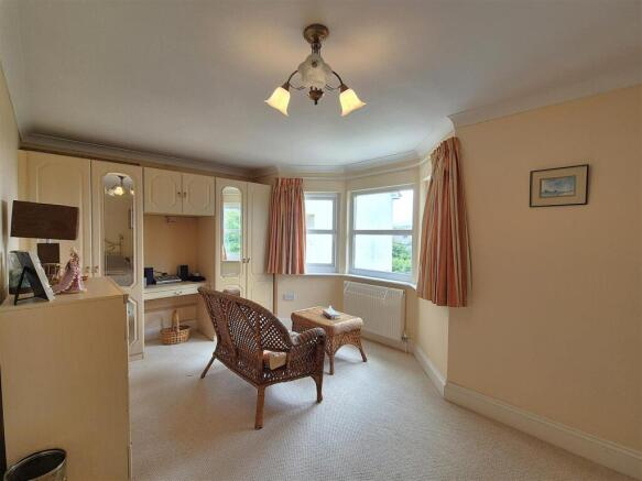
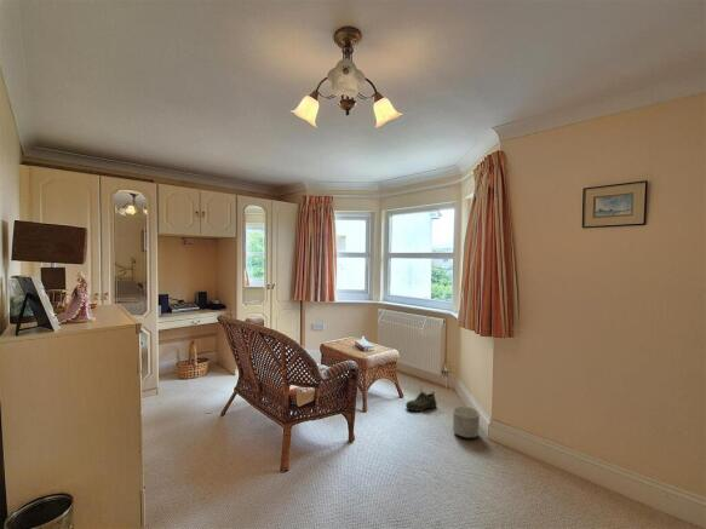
+ planter (465, 422)
+ shoe (421, 398)
